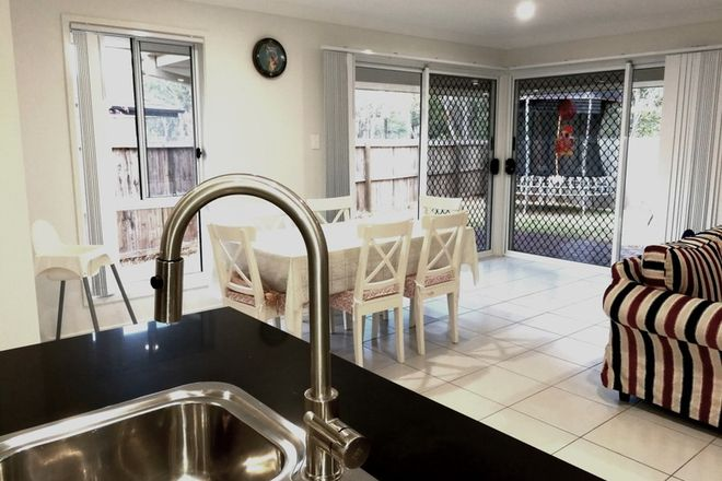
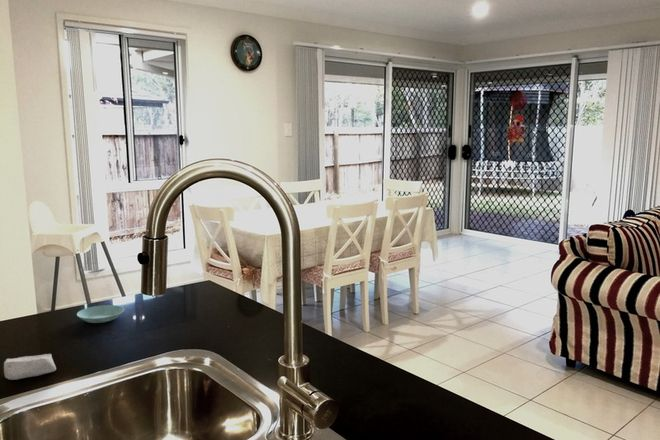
+ saucer (101, 315)
+ soap bar (29, 364)
